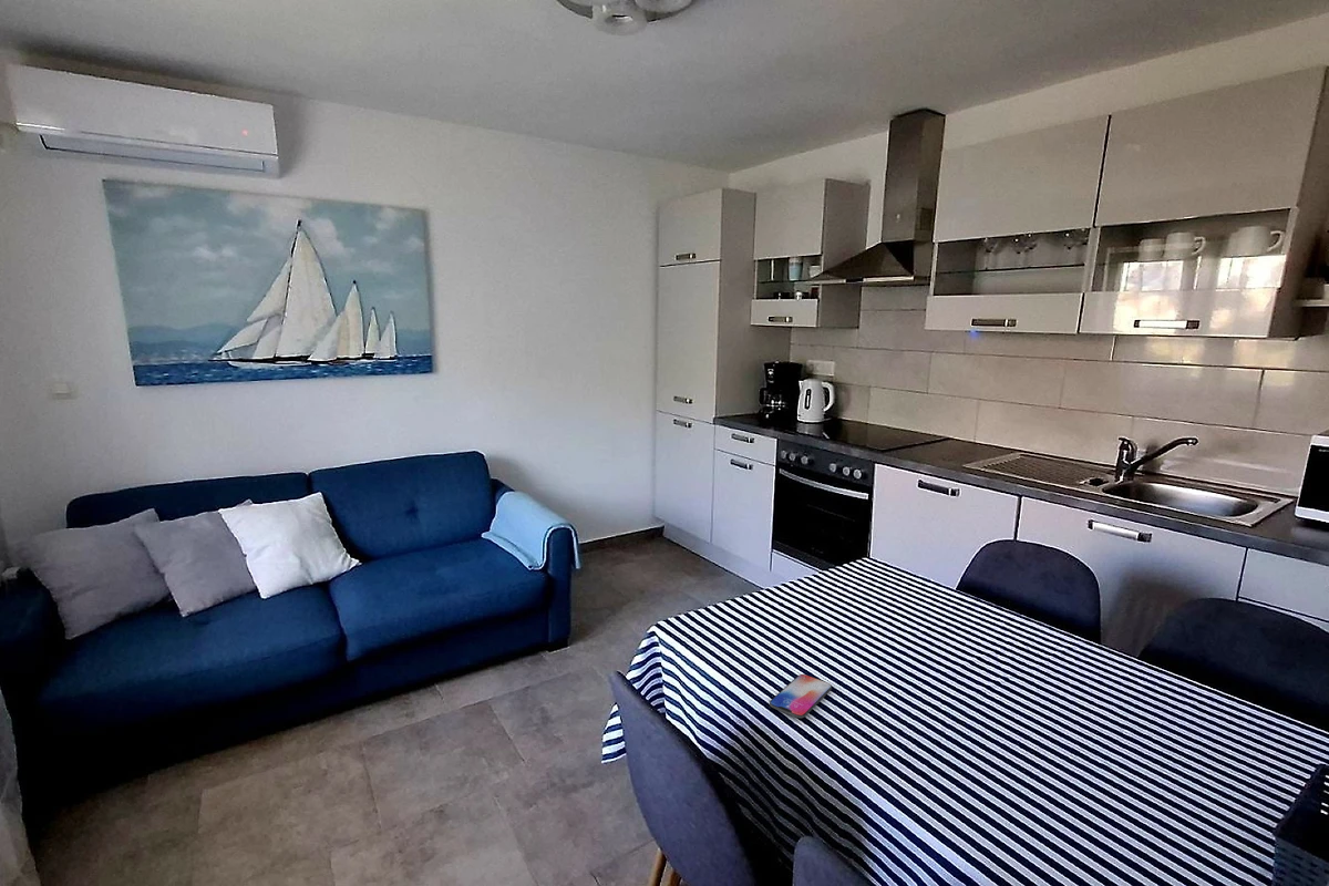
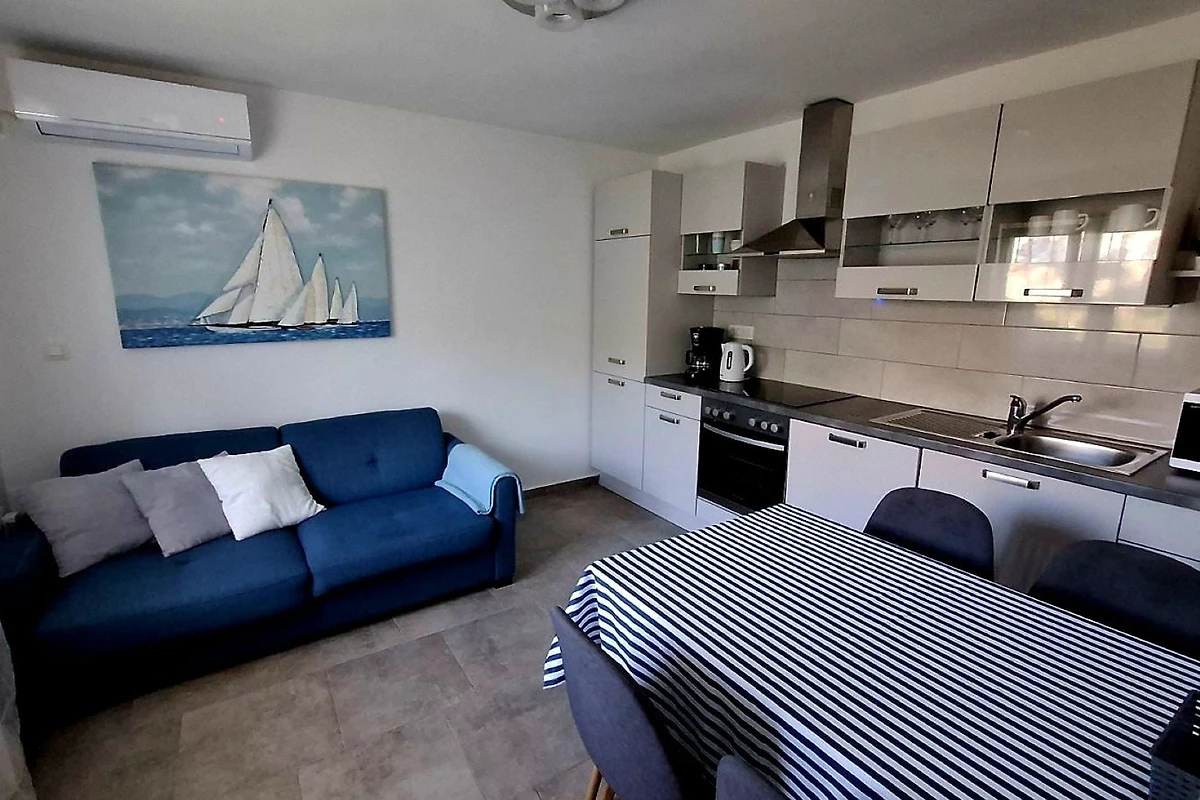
- smartphone (801, 694)
